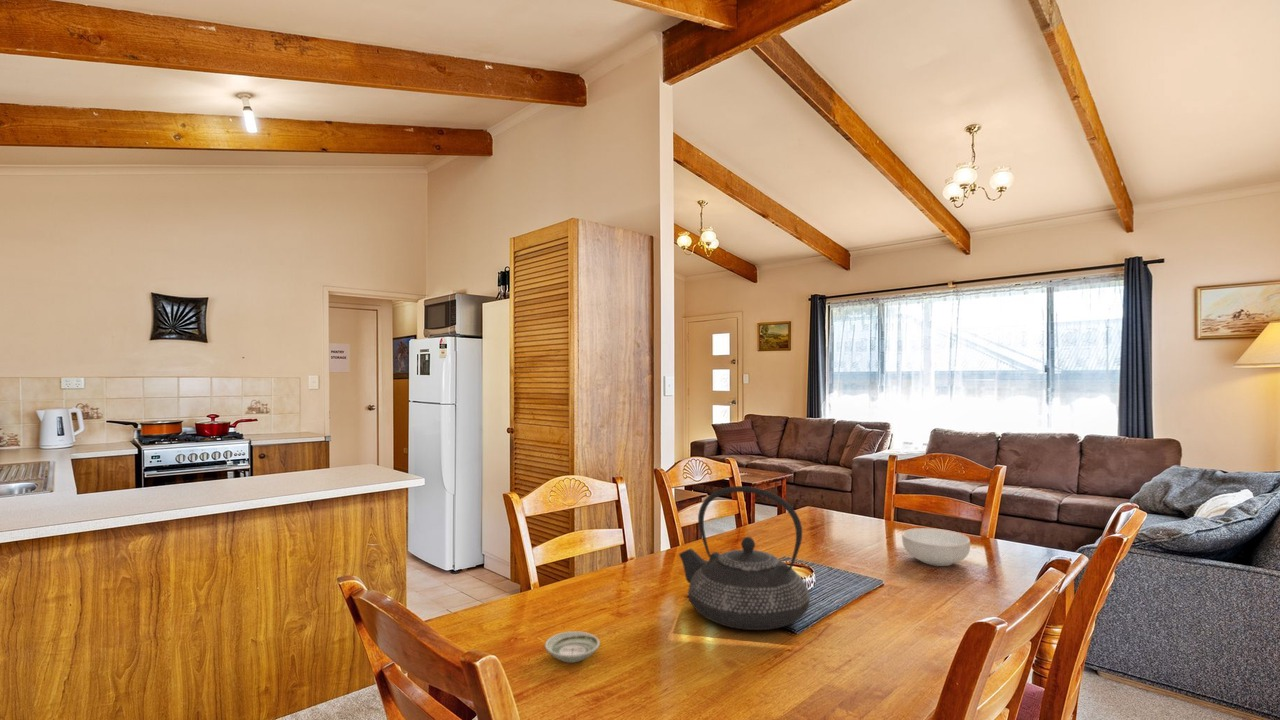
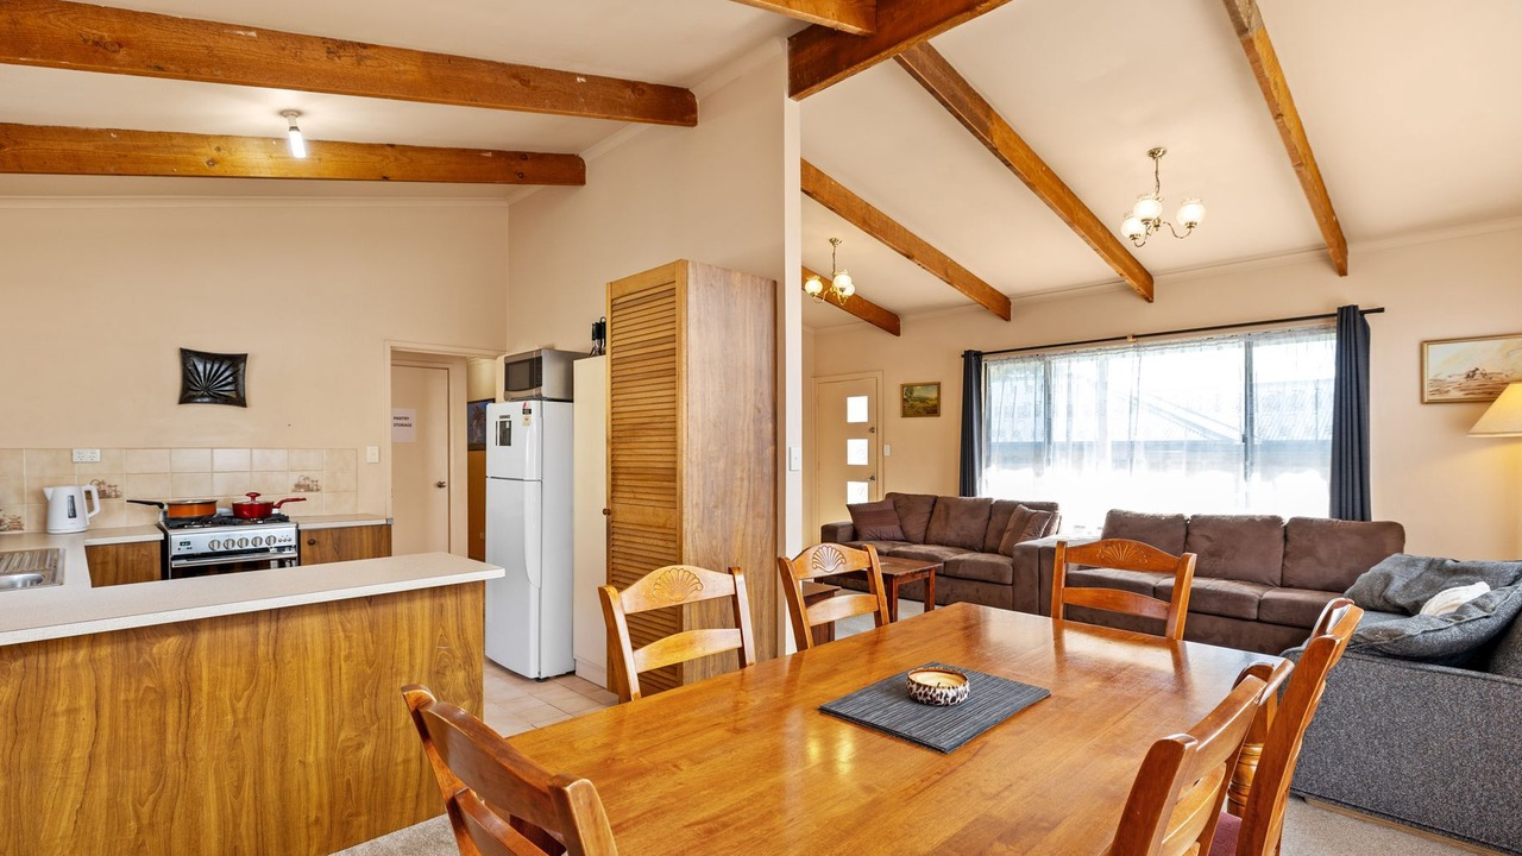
- saucer (572, 649)
- cereal bowl (935, 548)
- teapot (740, 550)
